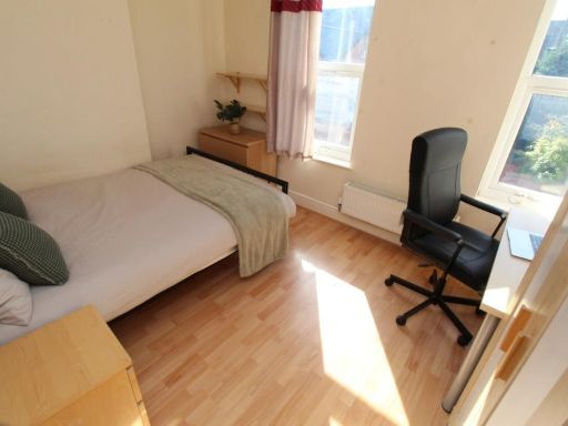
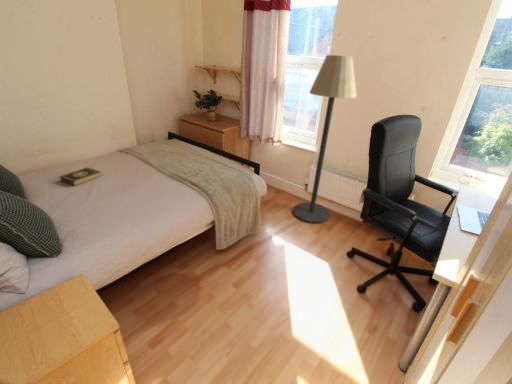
+ floor lamp (323, 145)
+ book (81, 176)
